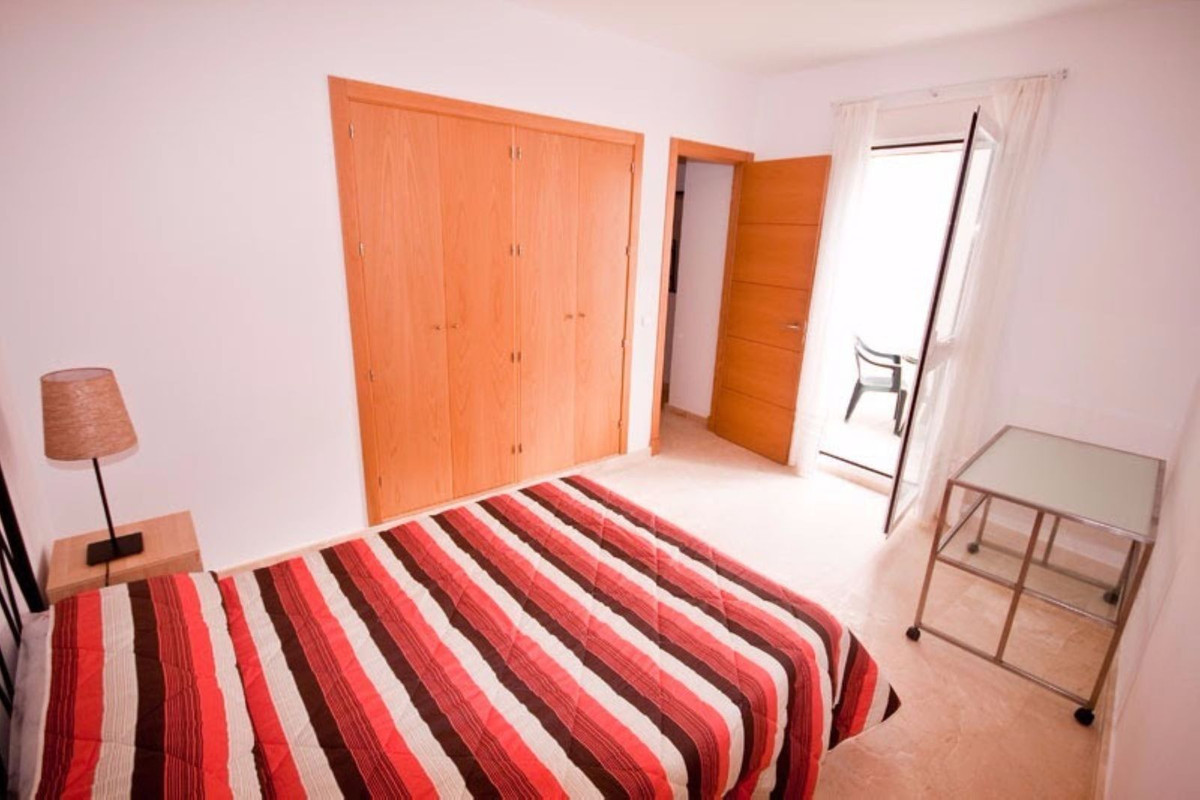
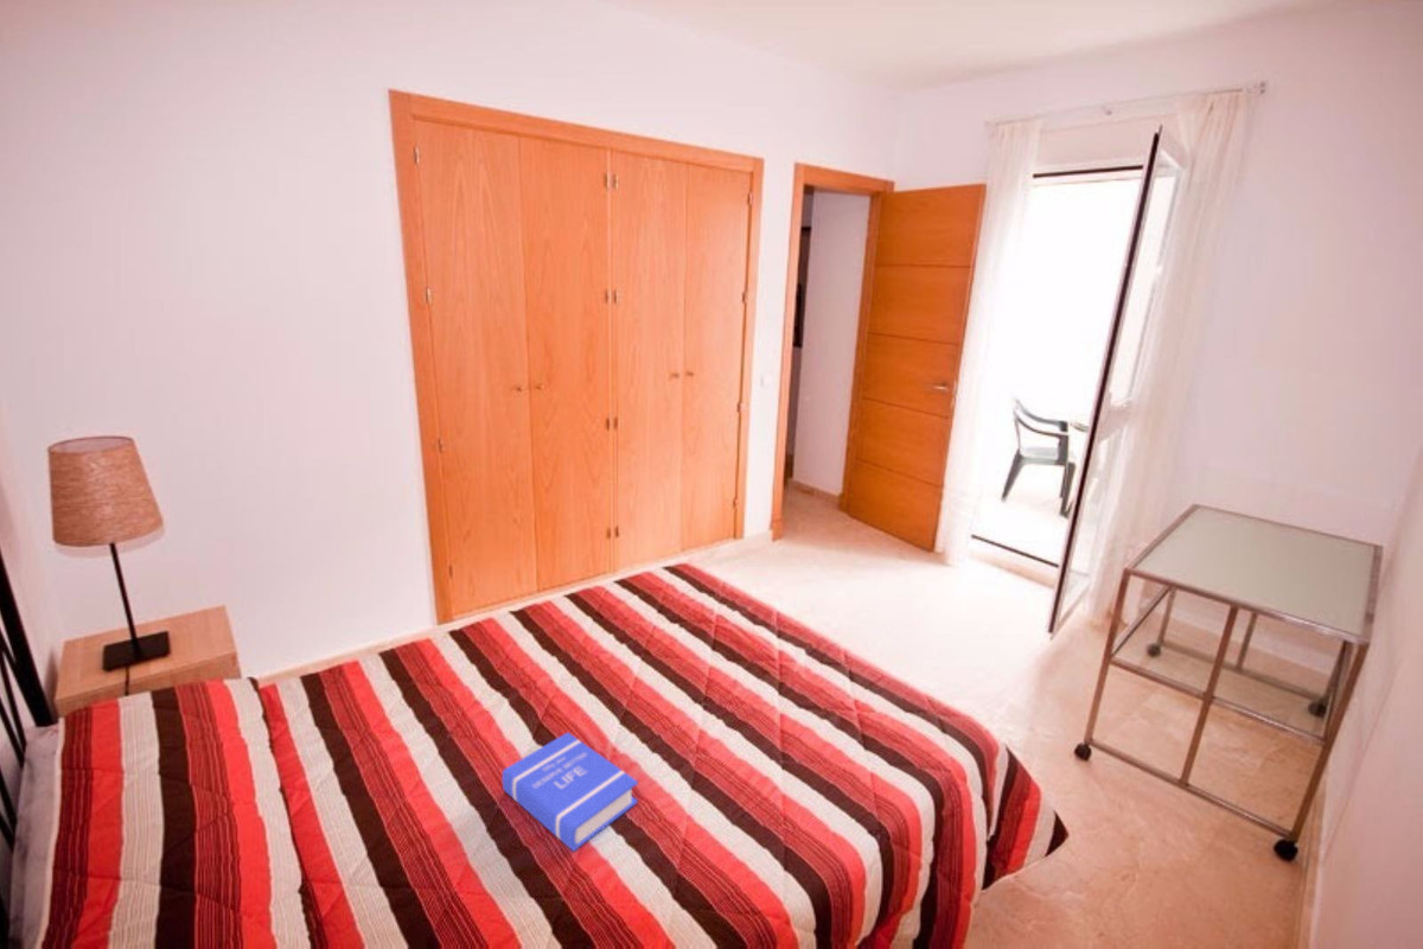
+ book (569, 786)
